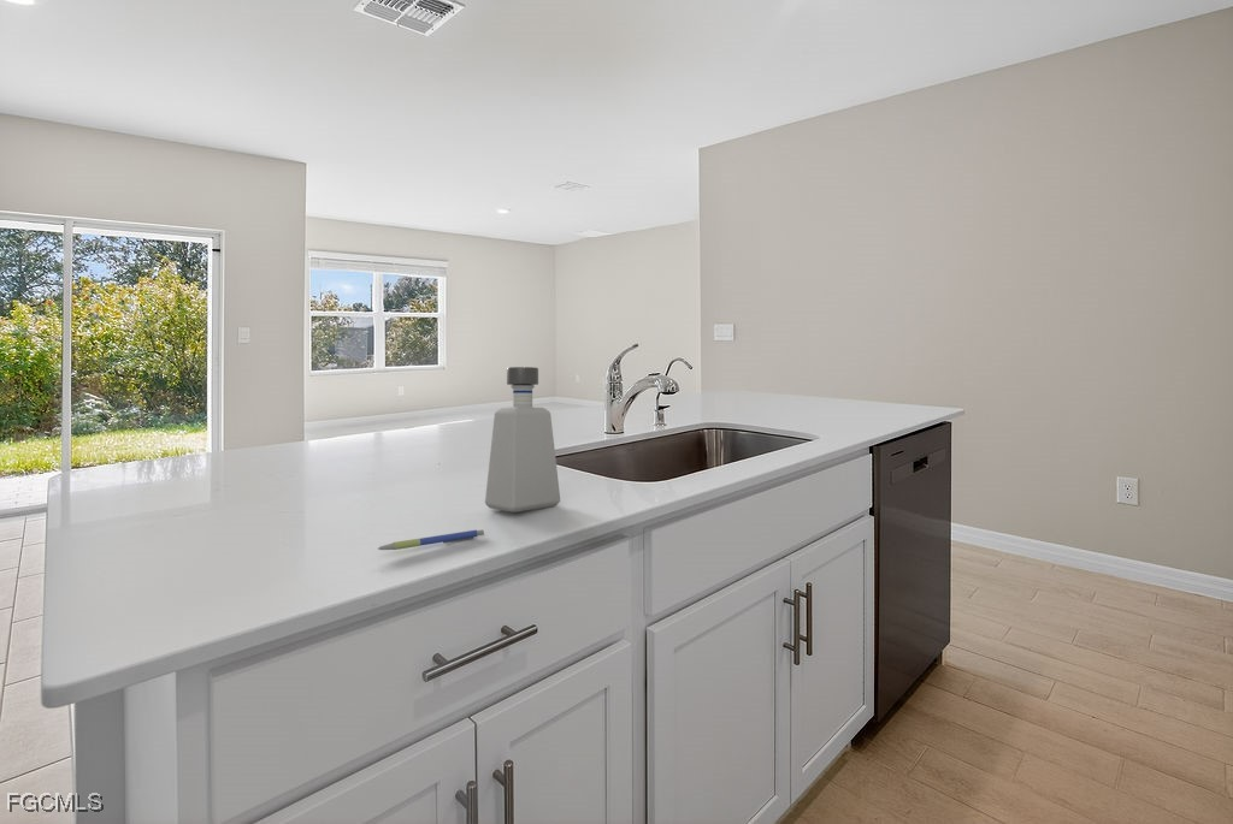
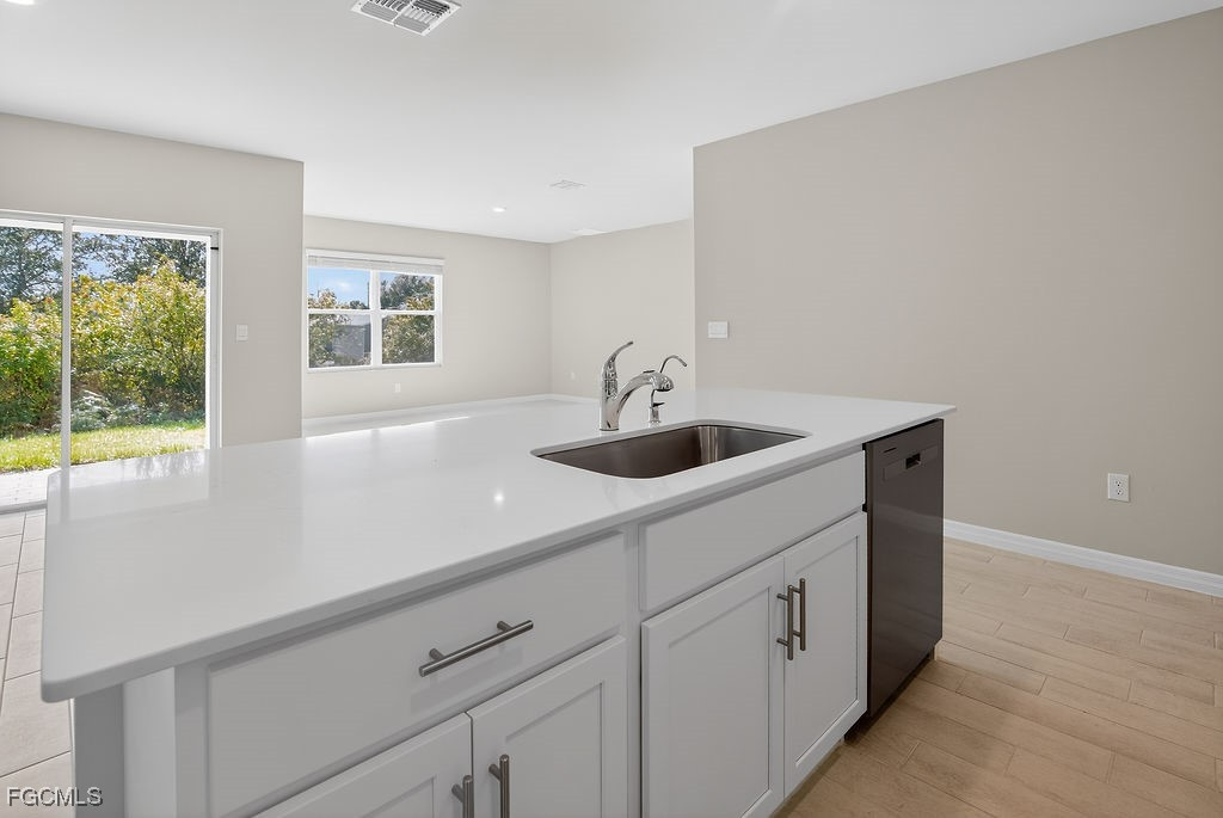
- soap dispenser (523, 437)
- pen (432, 539)
